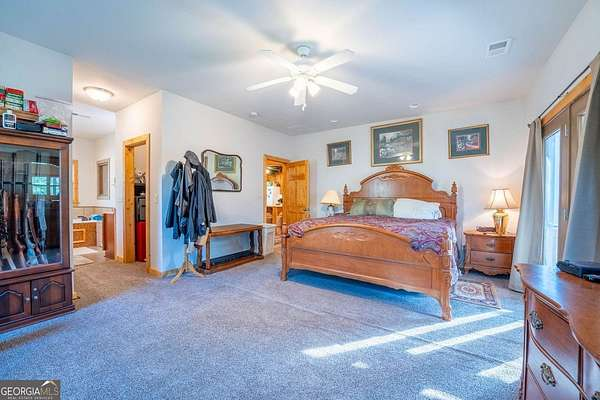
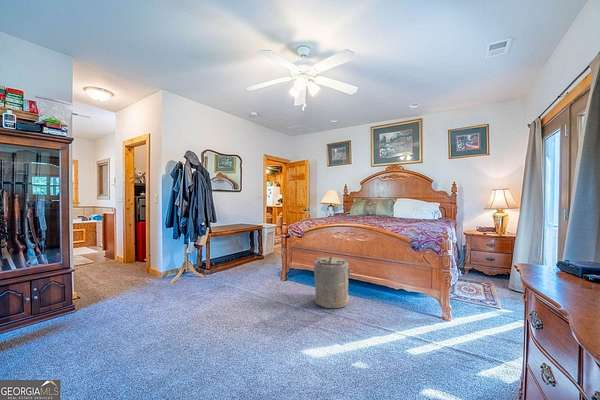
+ laundry hamper (330, 278)
